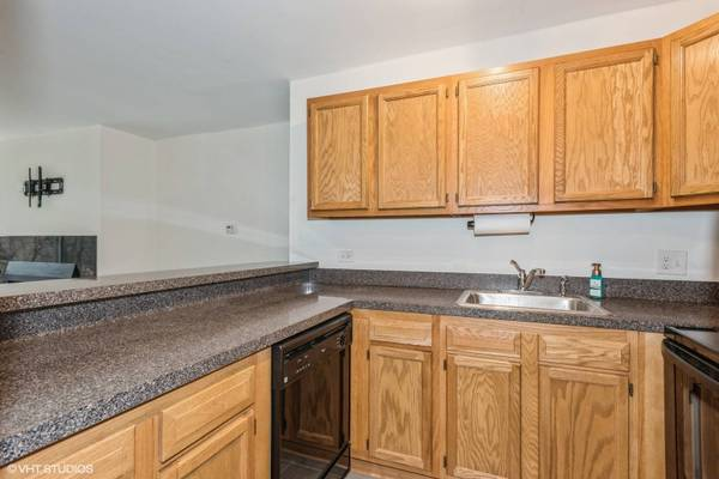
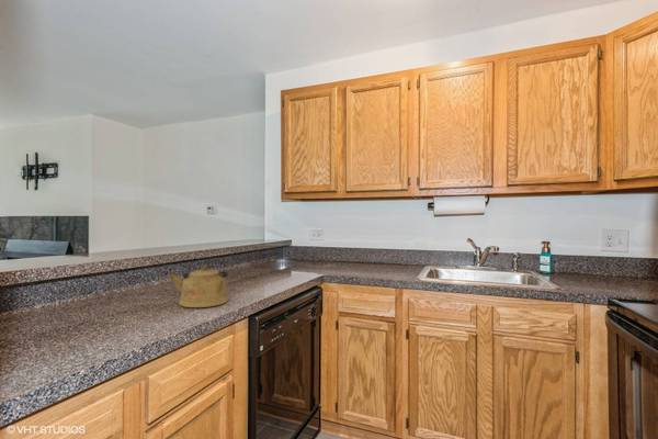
+ kettle (198, 283)
